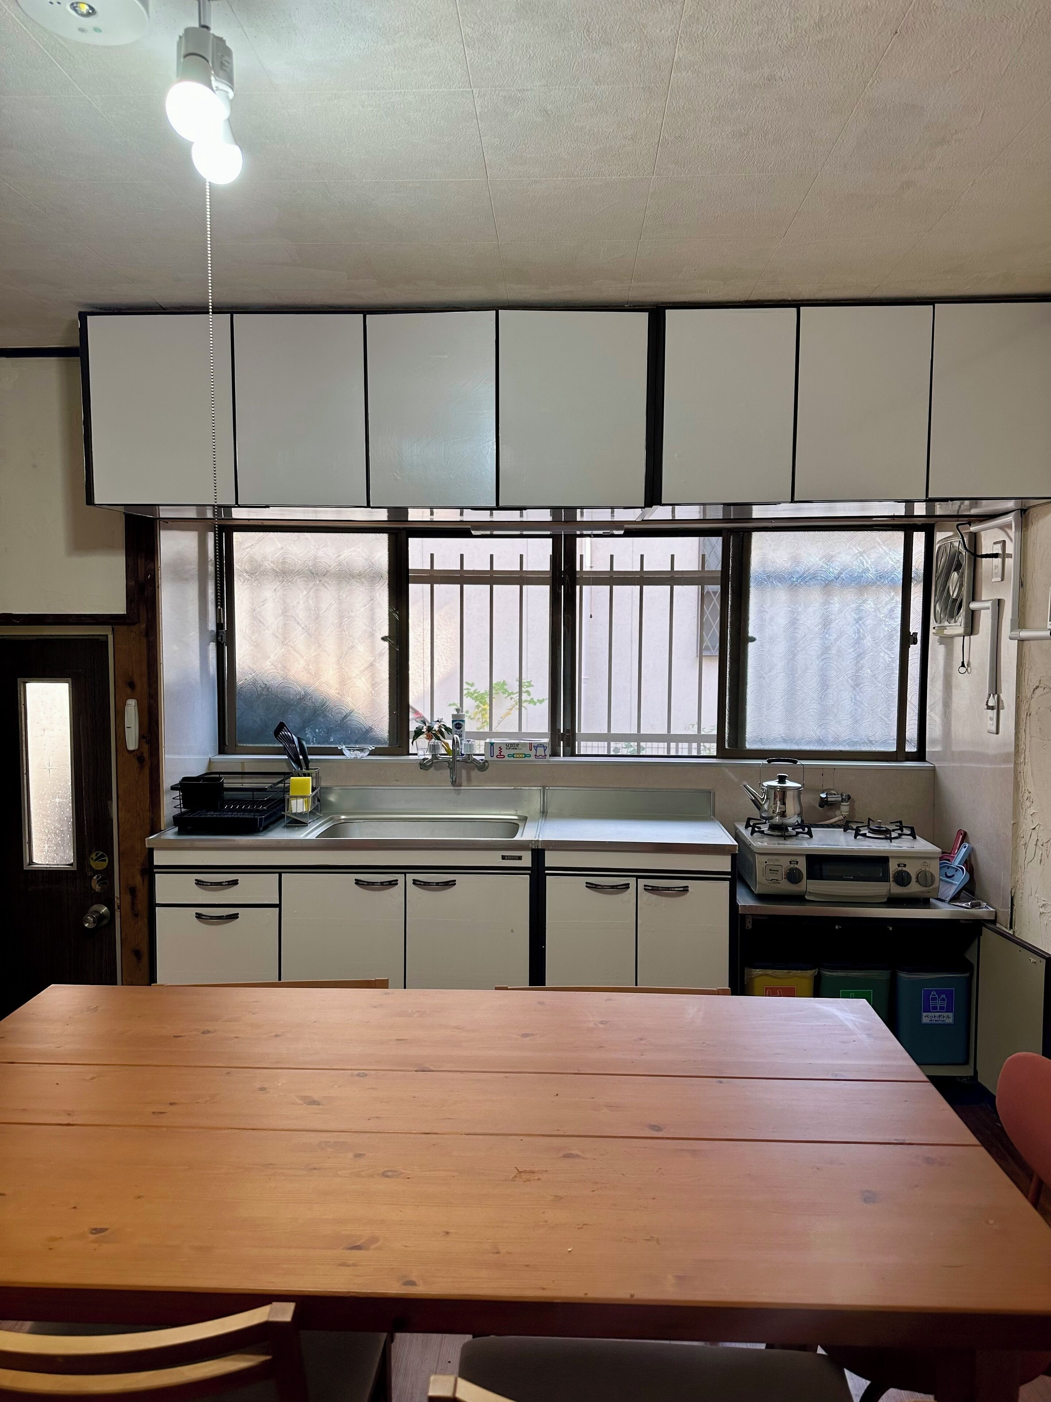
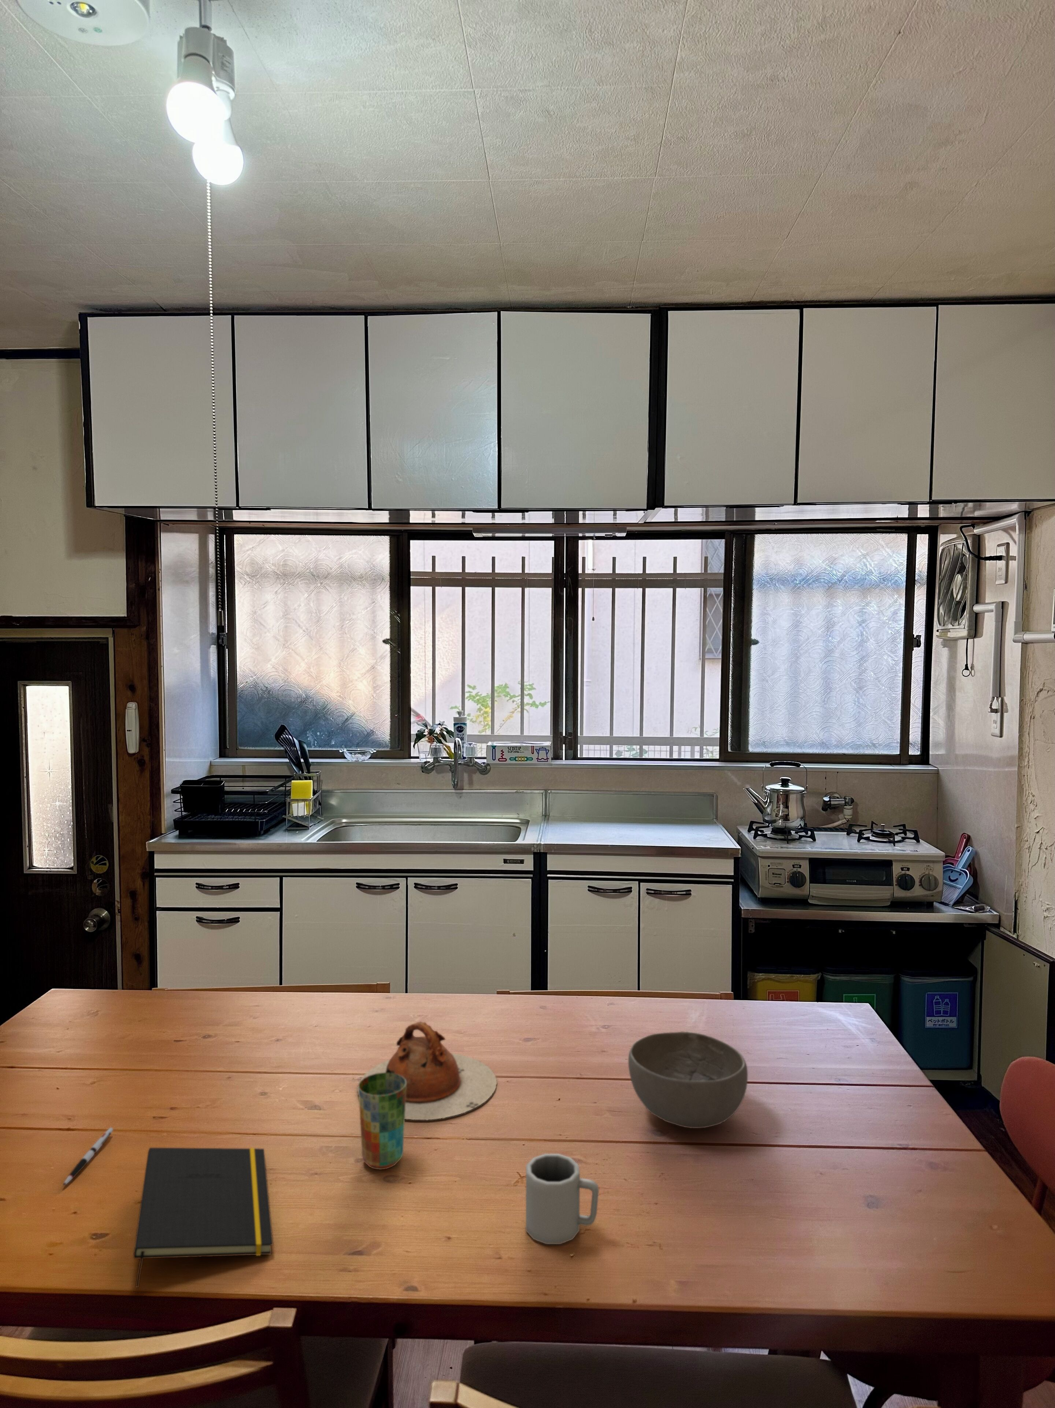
+ notepad (206, 1197)
+ cup (562, 1198)
+ cup (382, 1122)
+ bowl (686, 1084)
+ pen (89, 1155)
+ teapot (428, 1053)
